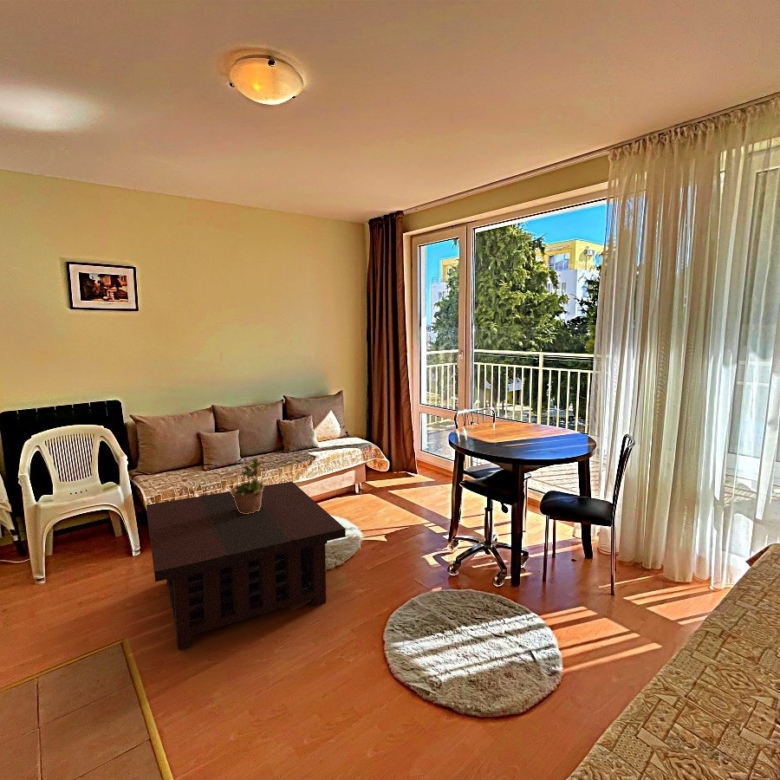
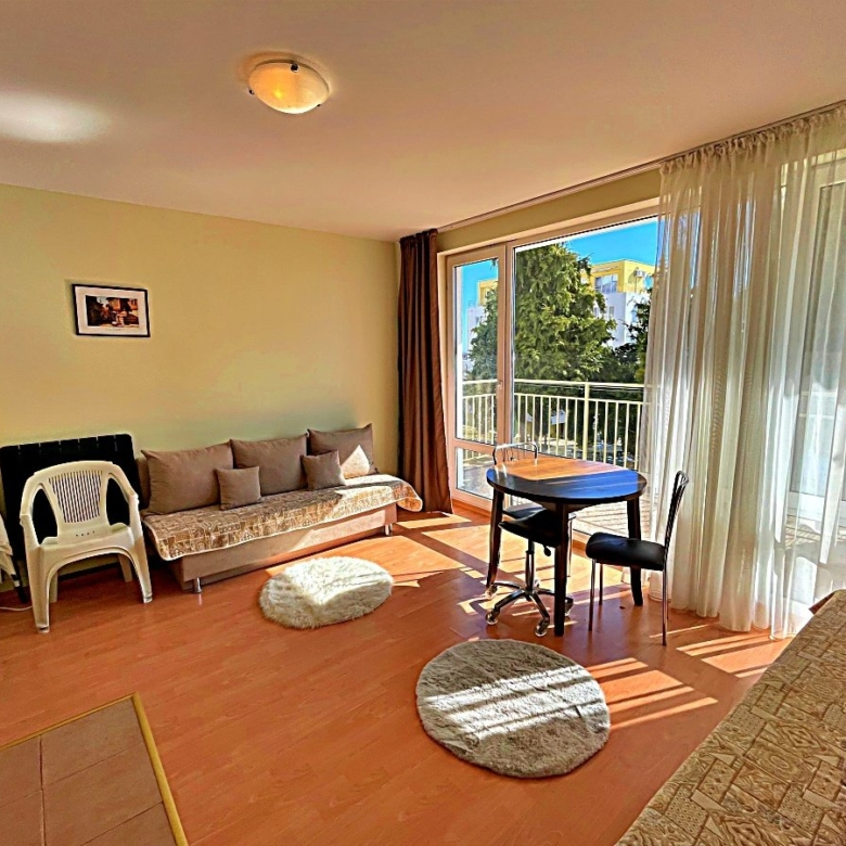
- coffee table (241, 553)
- potted plant (248, 480)
